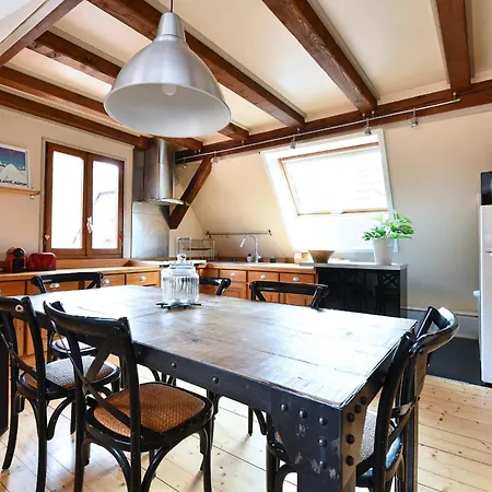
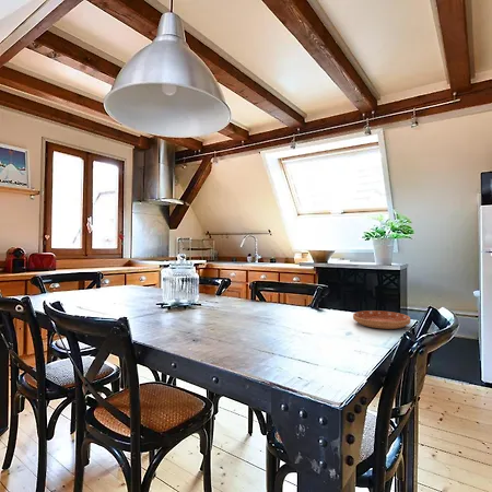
+ saucer (380, 319)
